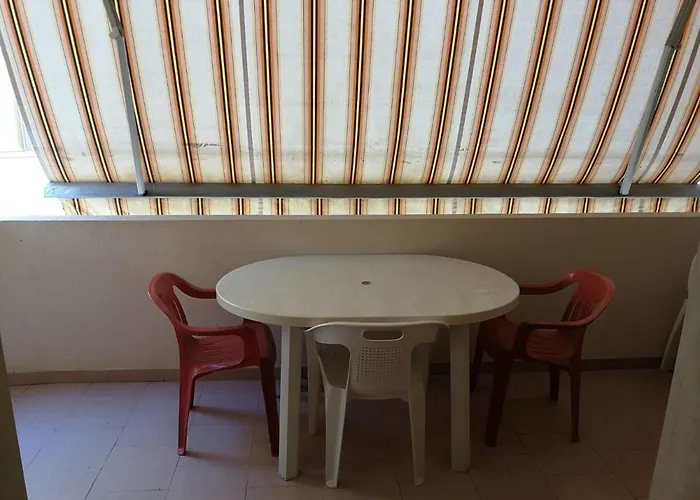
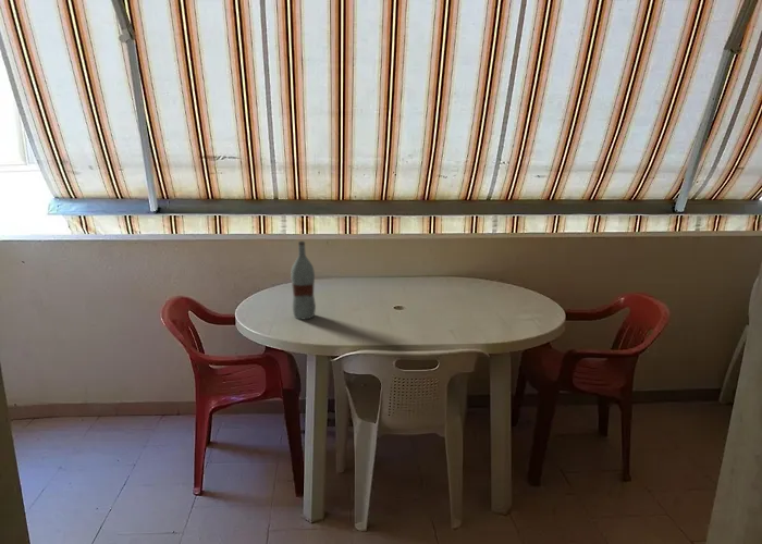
+ bottle (303, 279)
